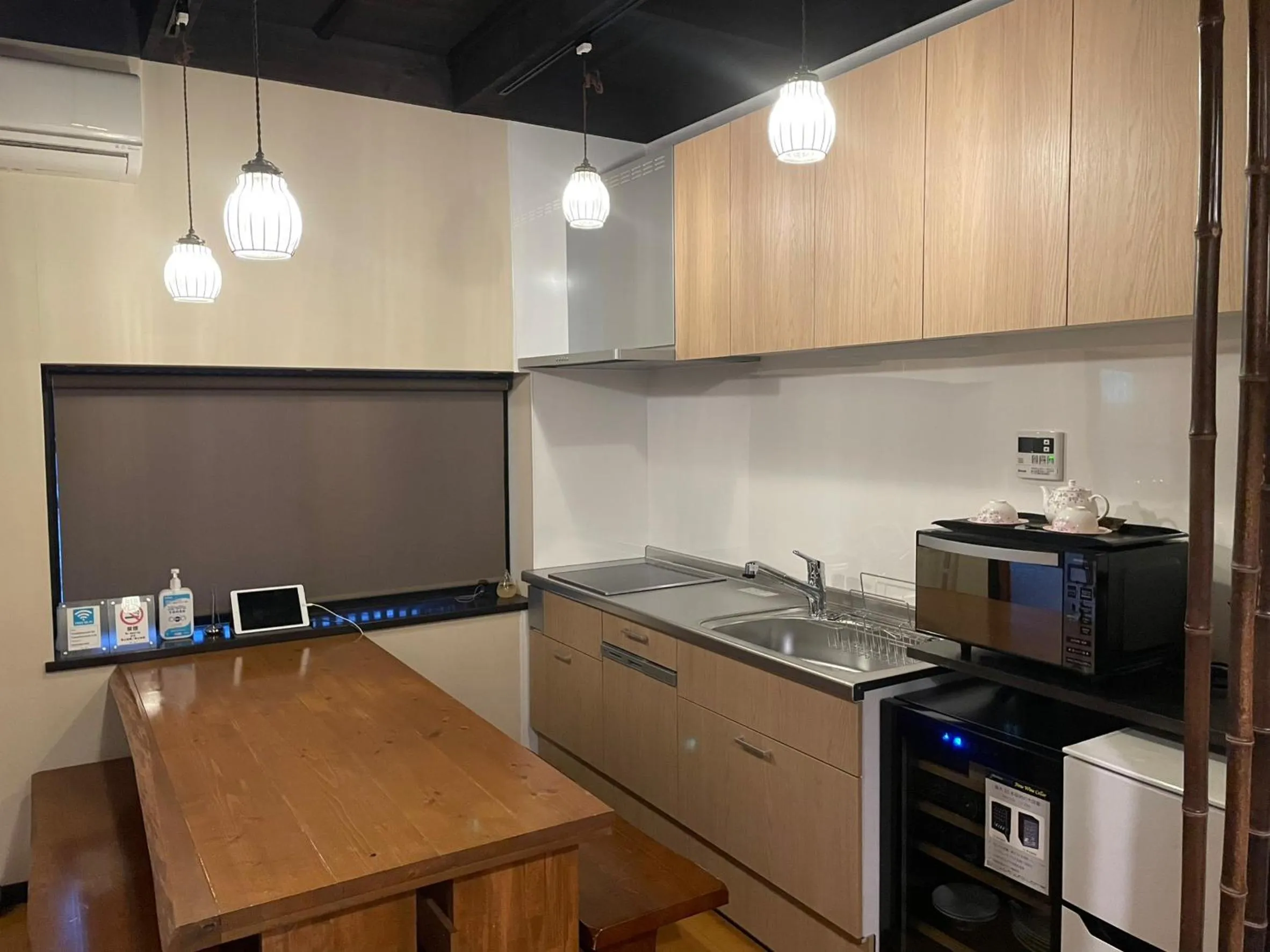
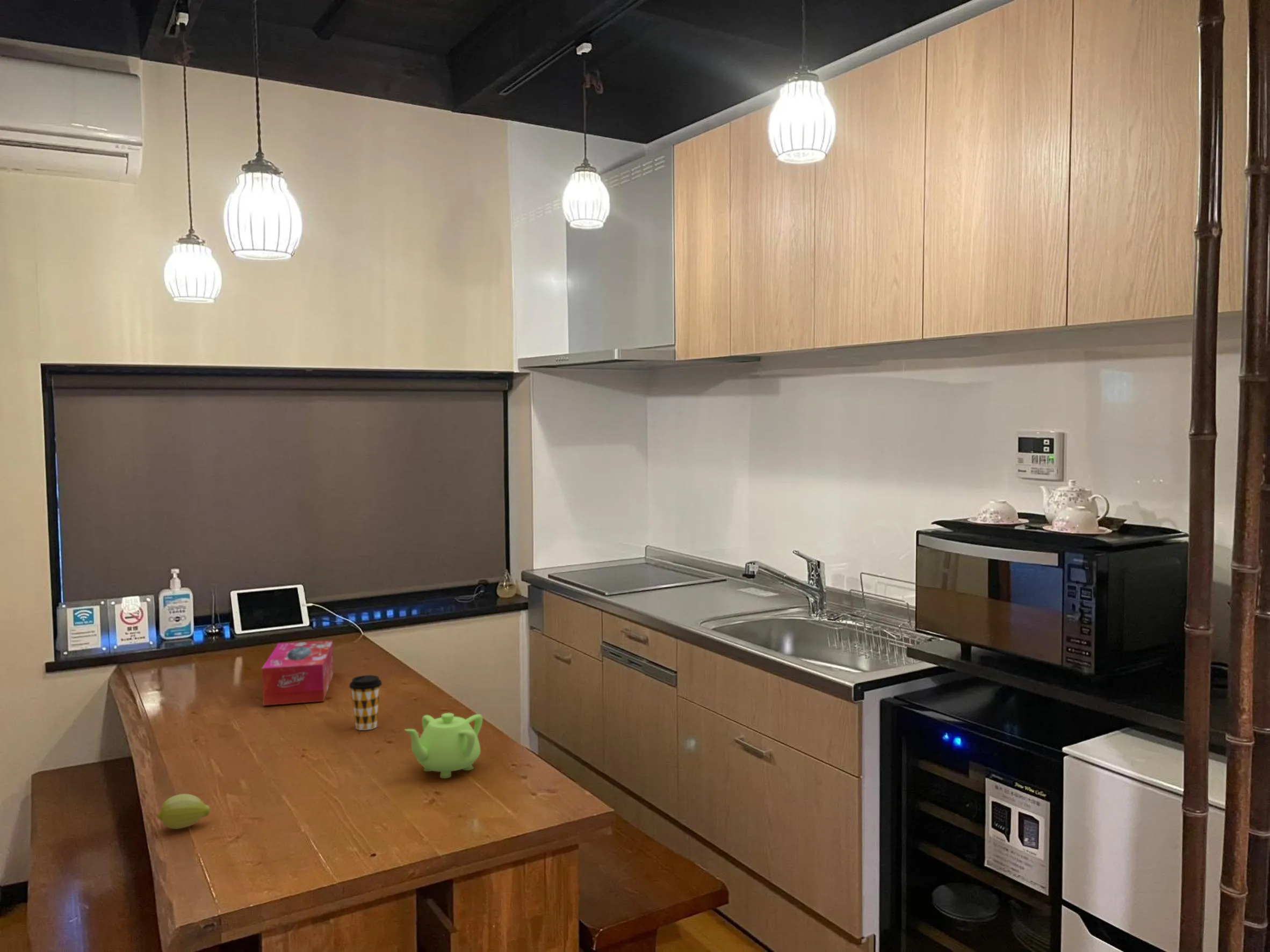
+ fruit (183, 811)
+ teapot (444, 743)
+ tissue box (300, 671)
+ coffee cup (366, 702)
